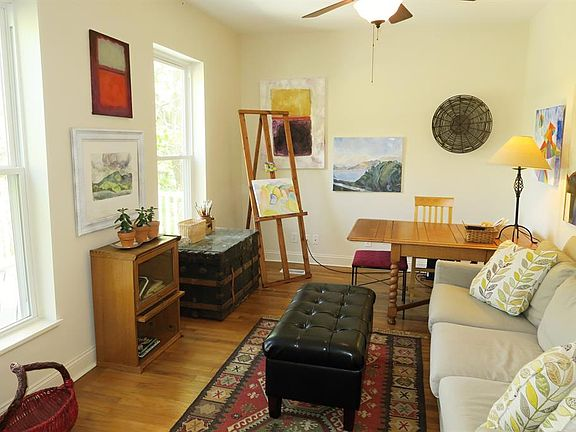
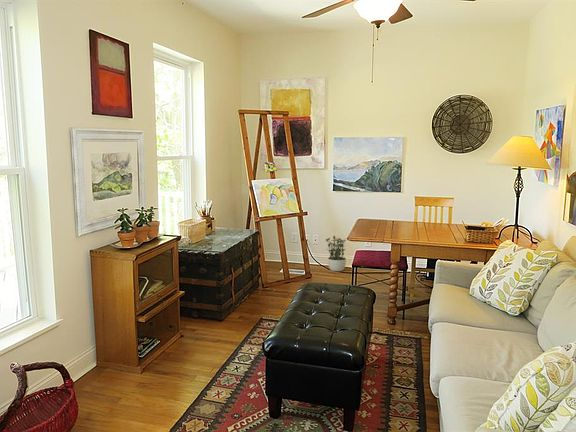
+ potted plant (335, 252)
